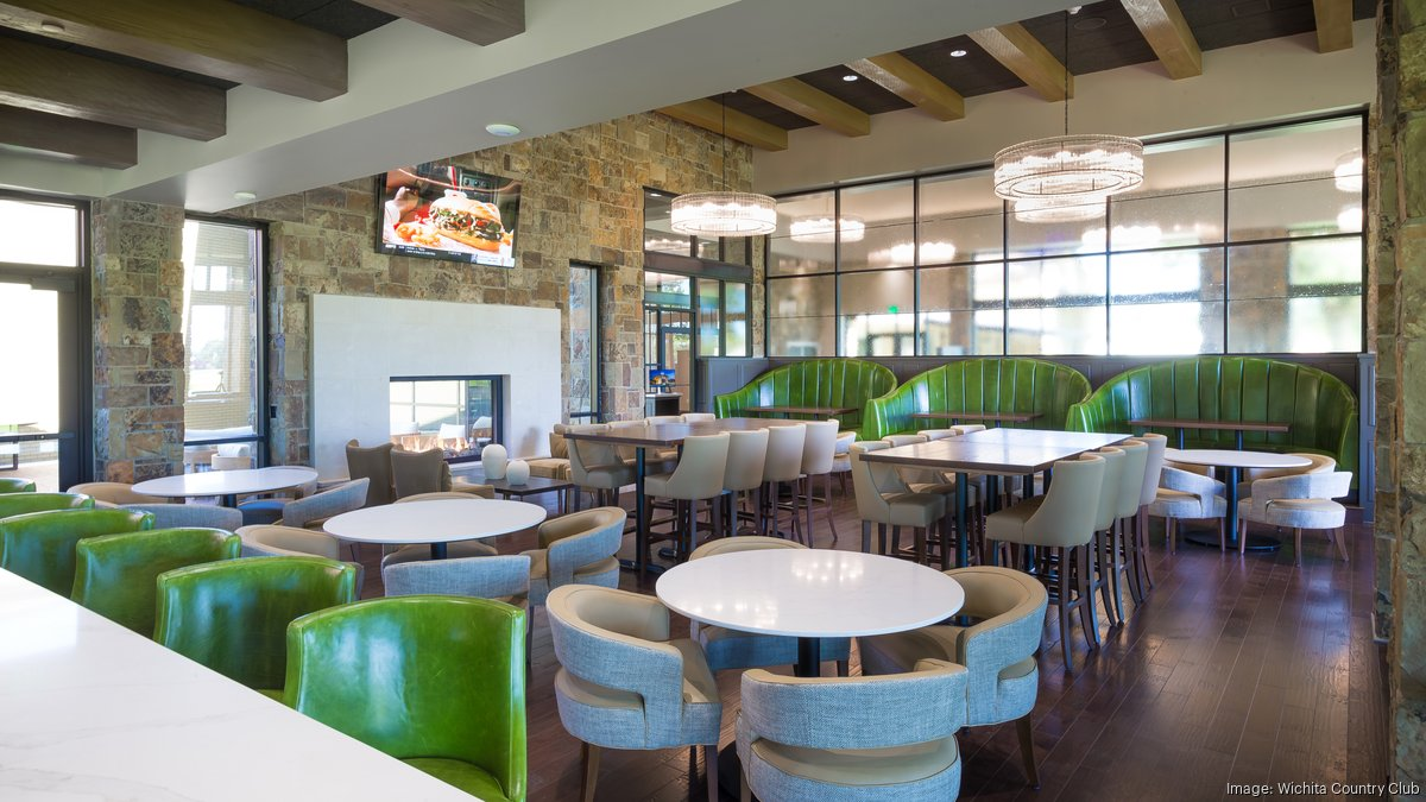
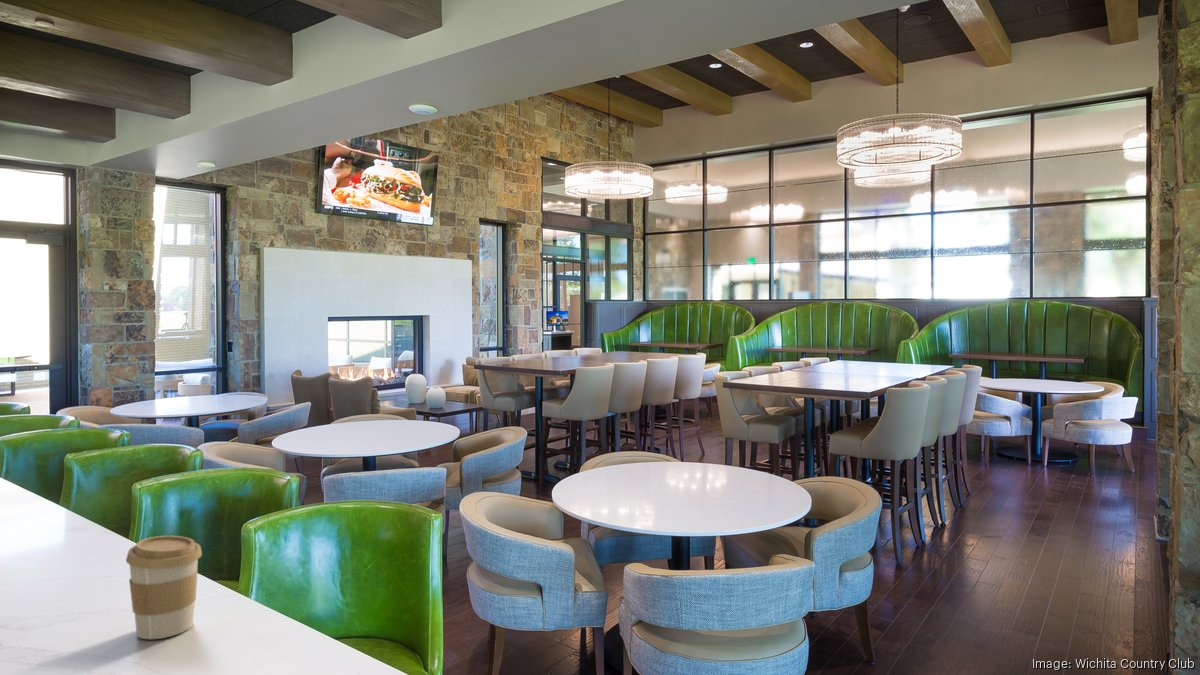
+ coffee cup (165, 584)
